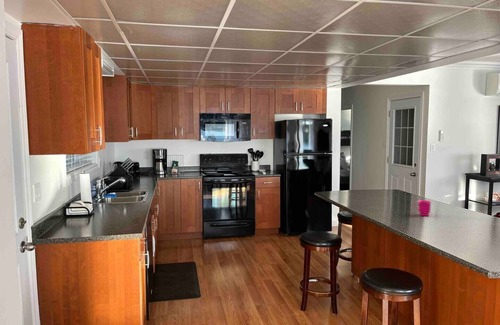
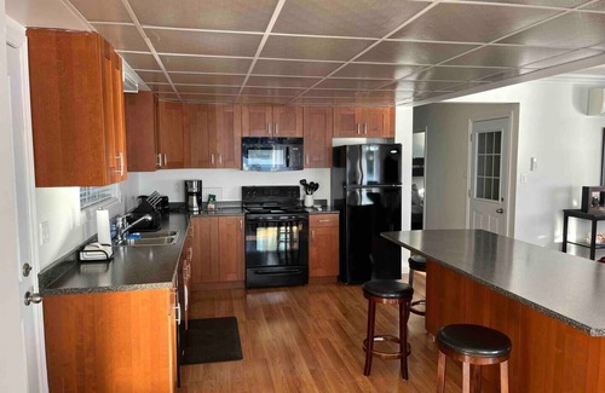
- mug (422, 208)
